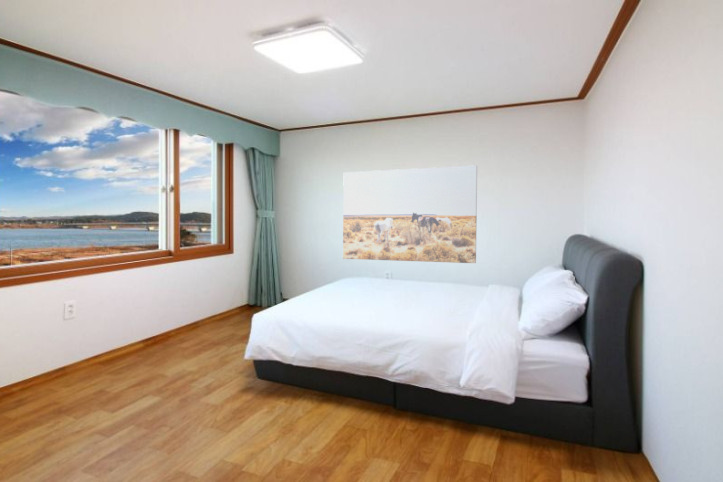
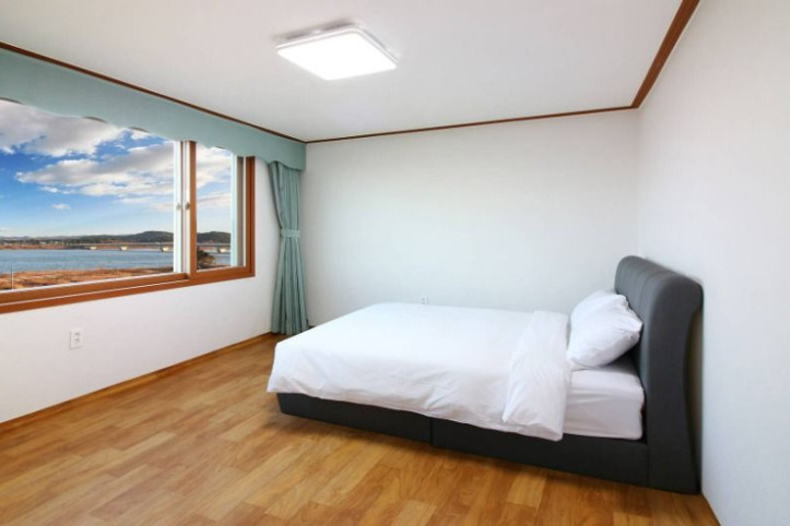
- wall art (406, 215)
